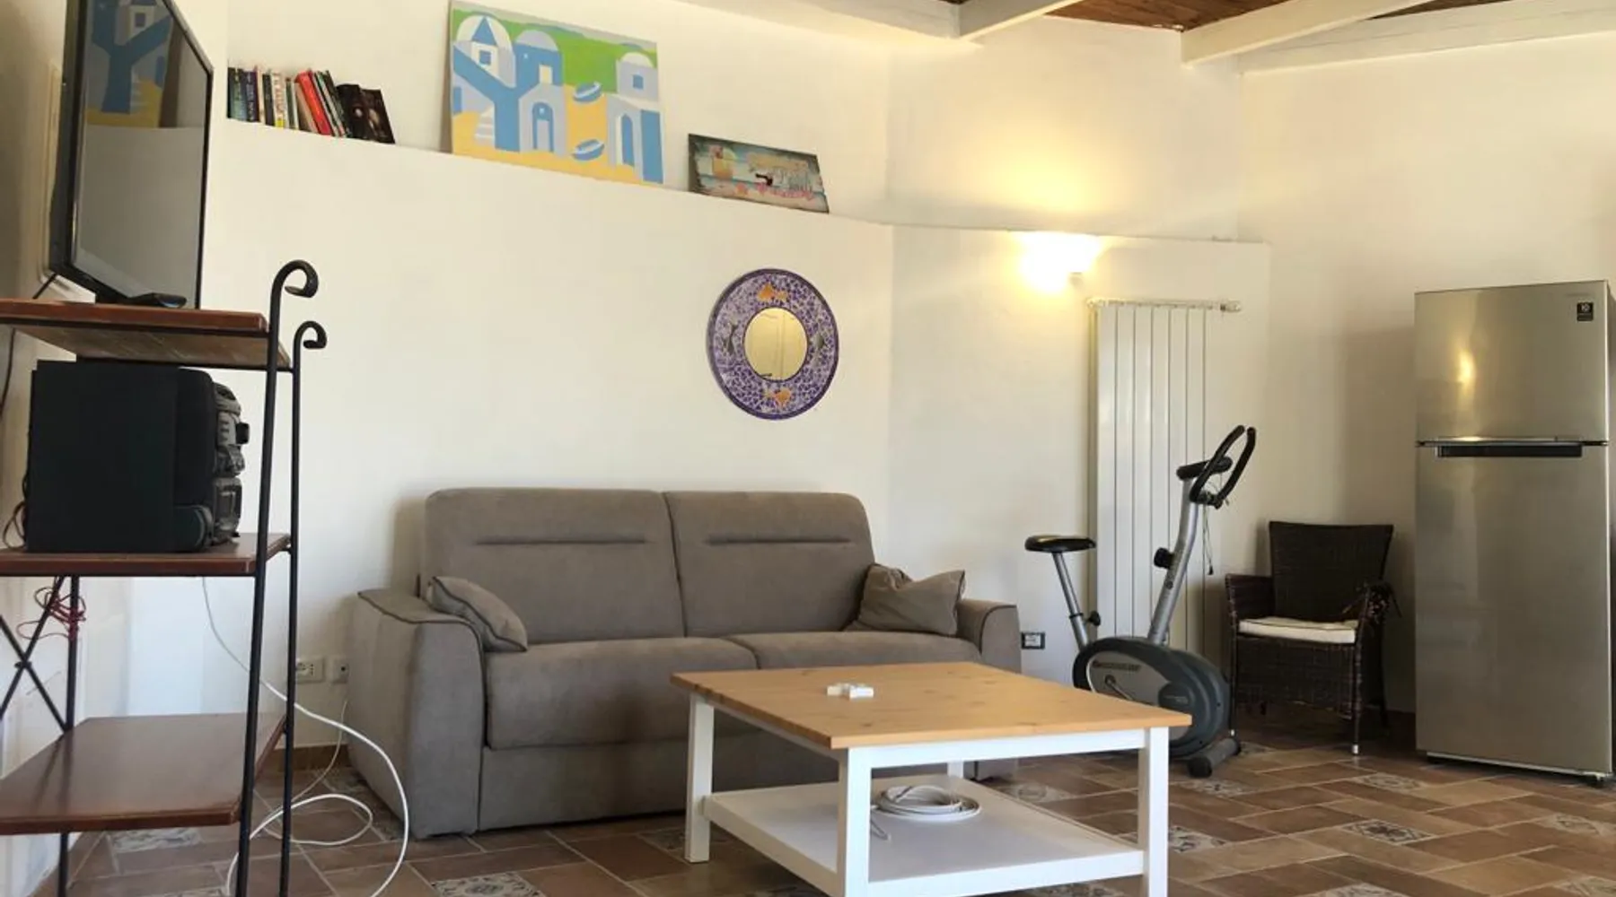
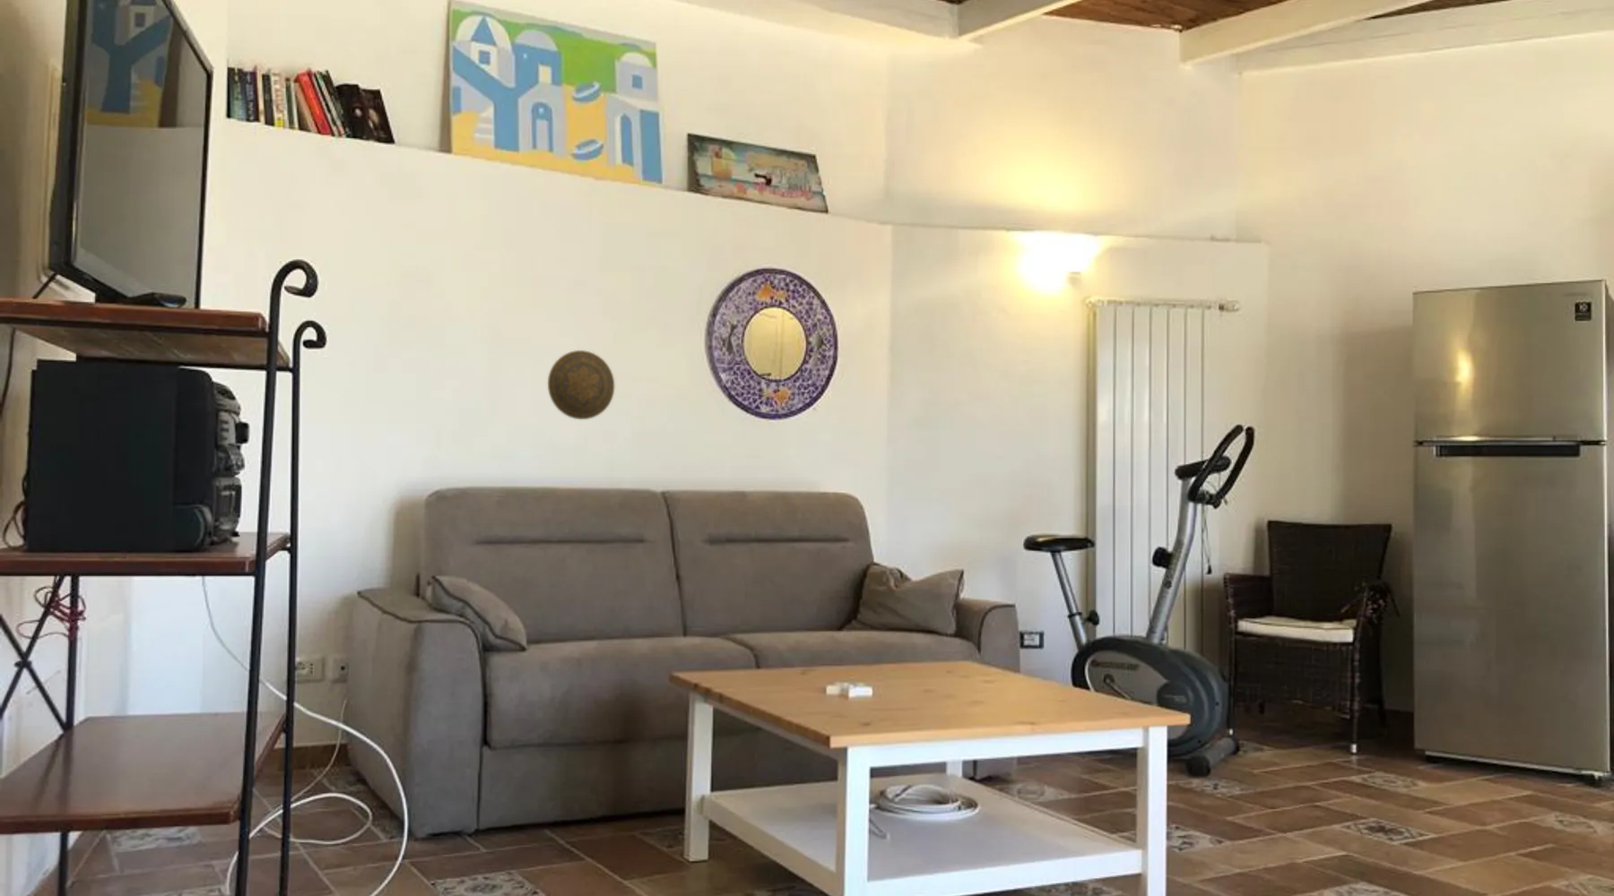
+ decorative plate (582, 384)
